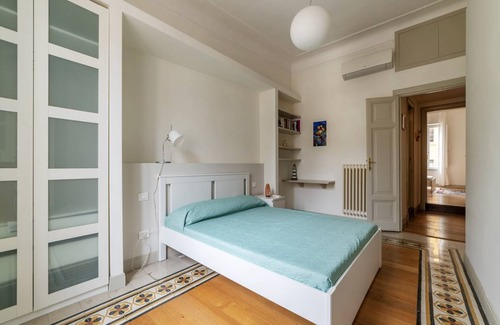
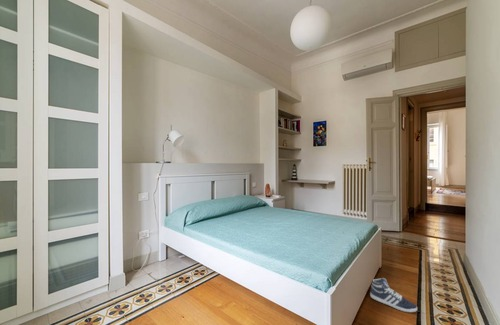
+ sneaker (392, 293)
